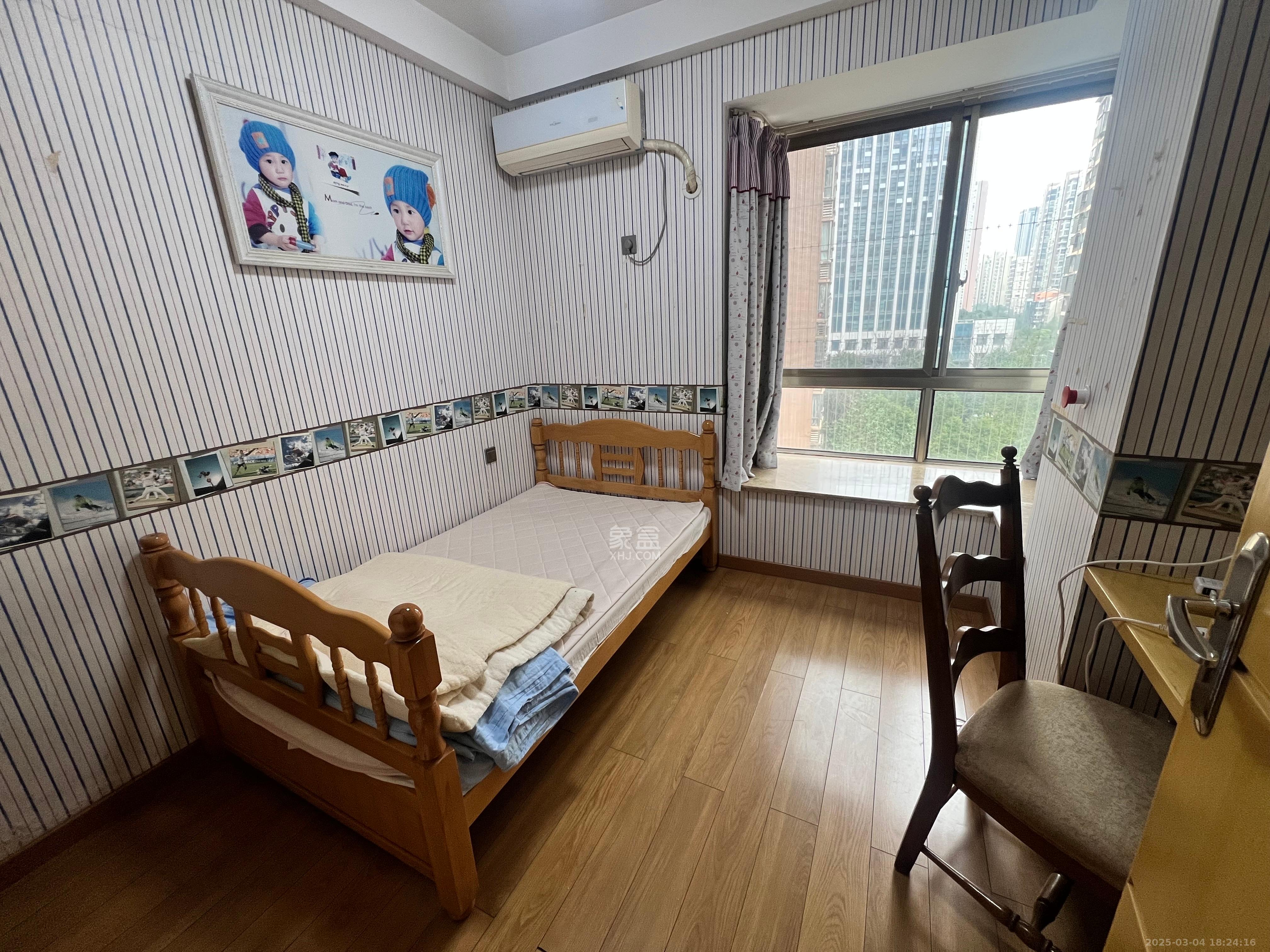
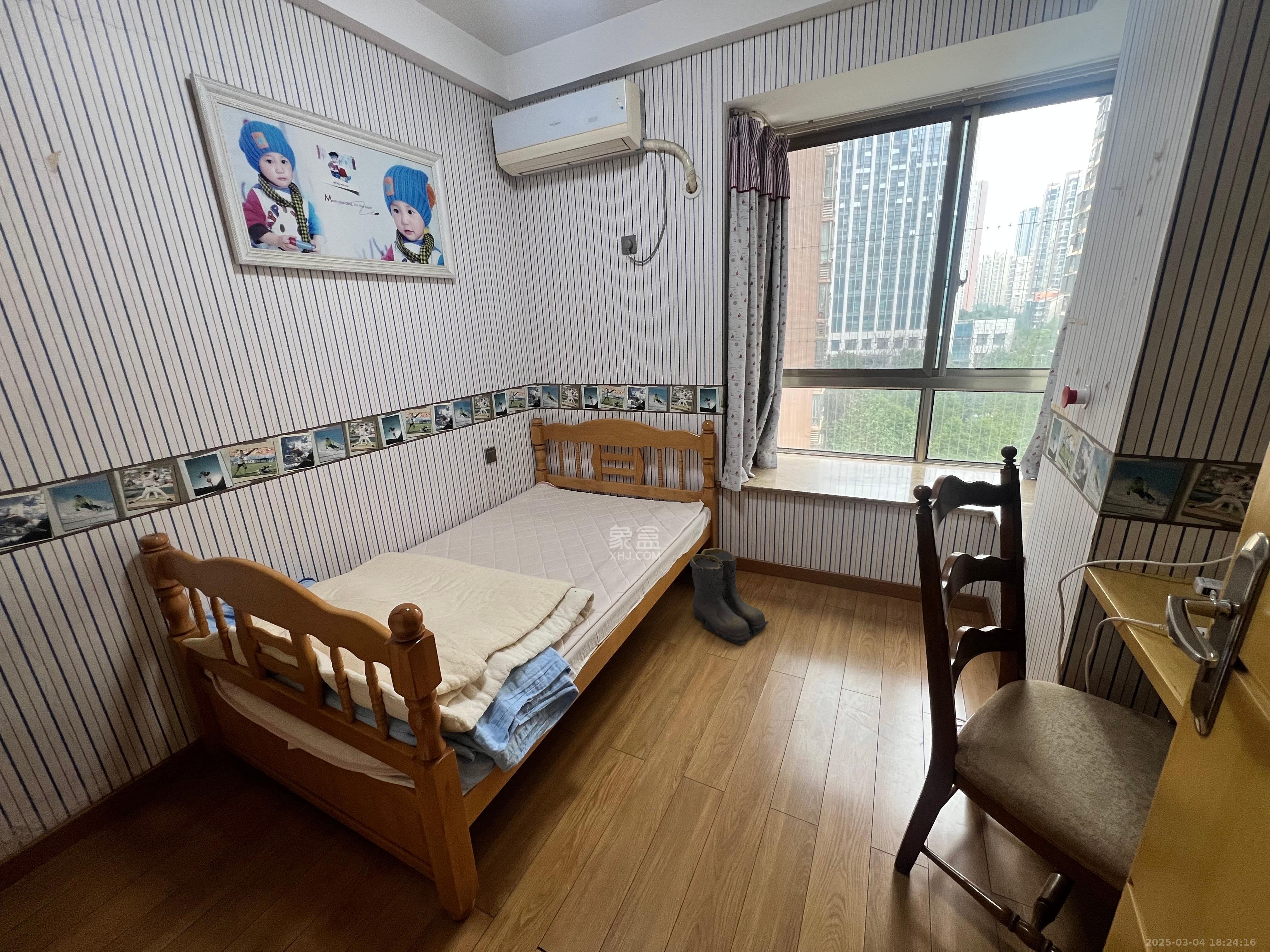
+ boots (726, 592)
